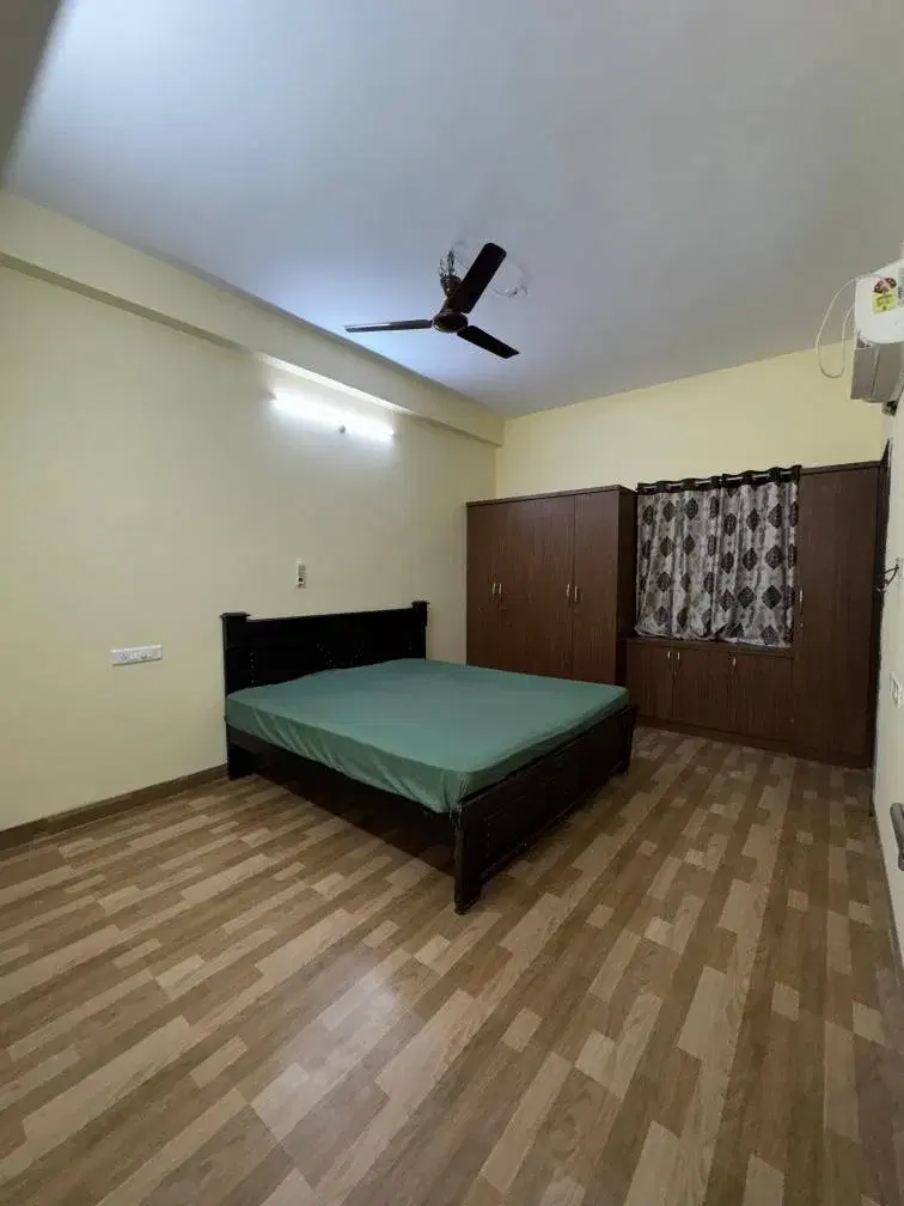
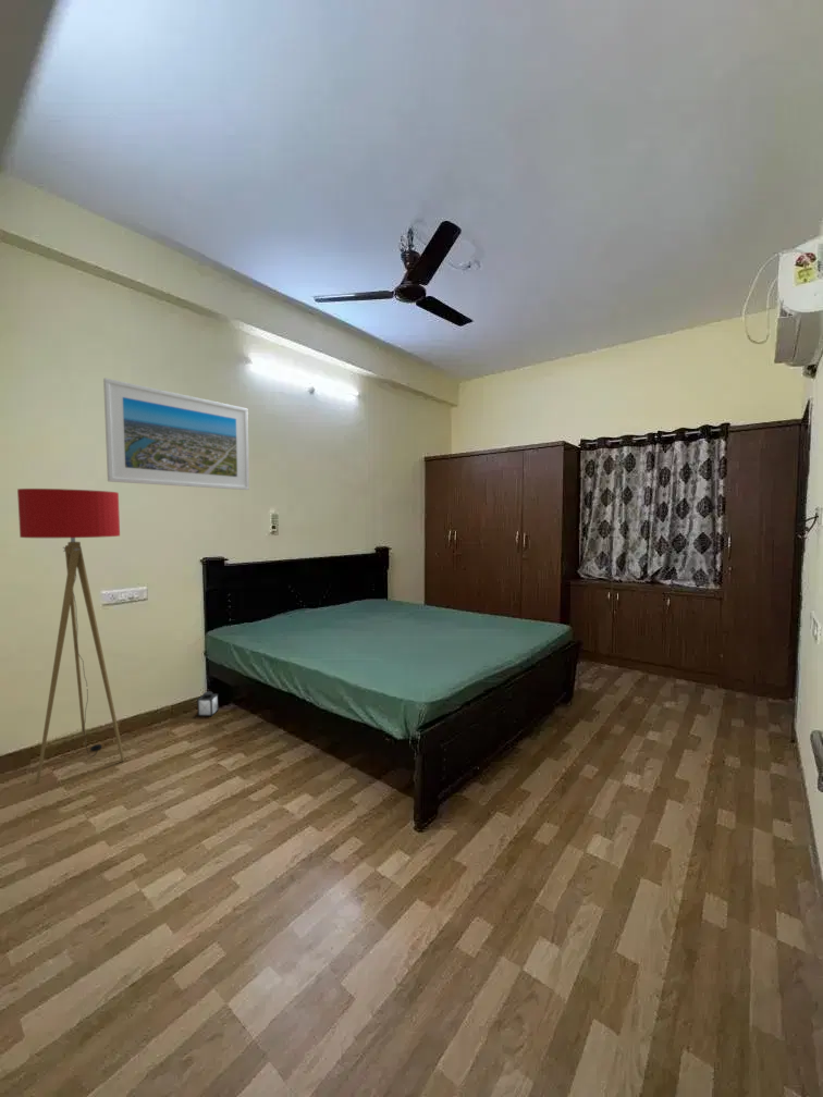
+ lantern (207, 695)
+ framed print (185, 441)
+ floor lamp (76, 630)
